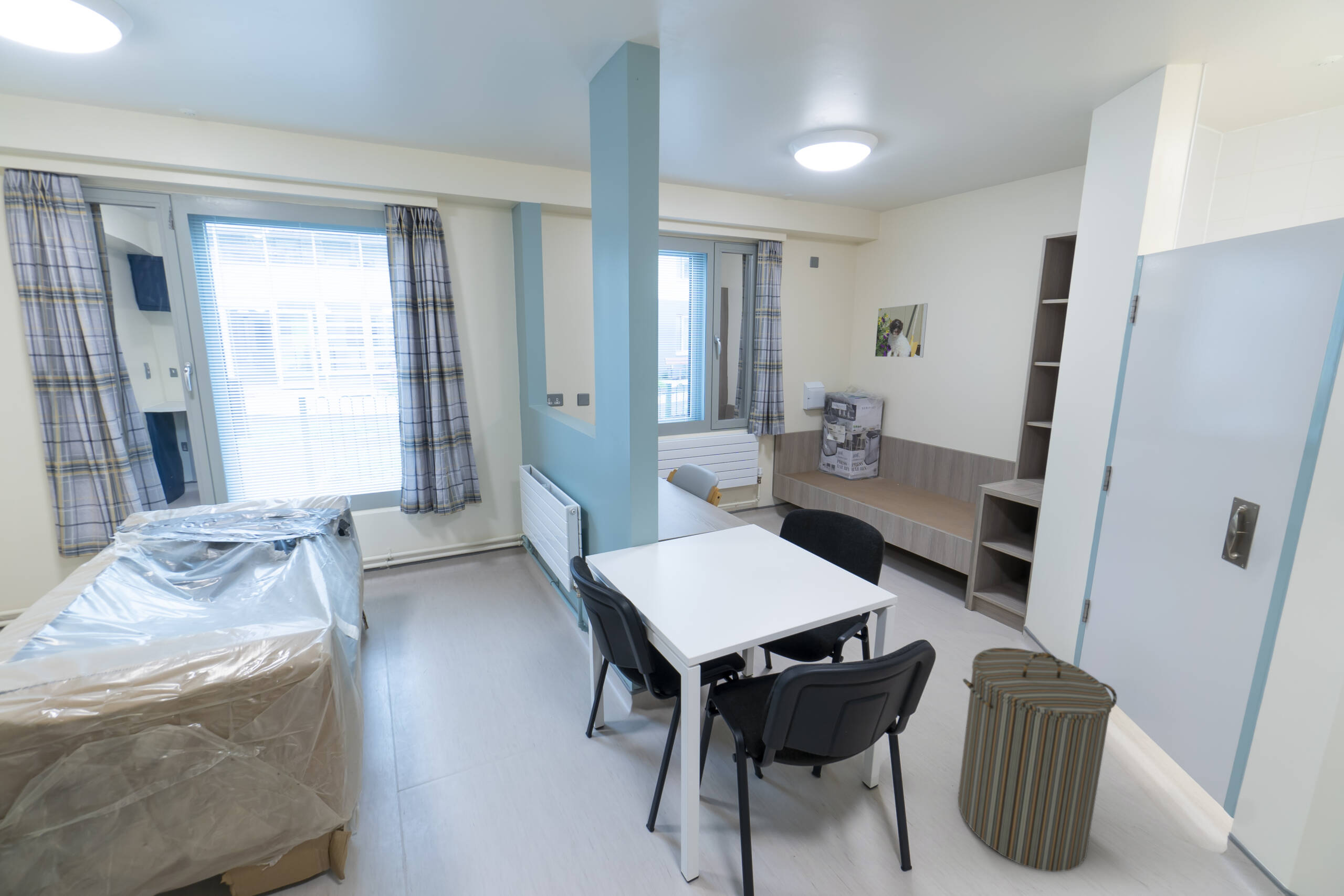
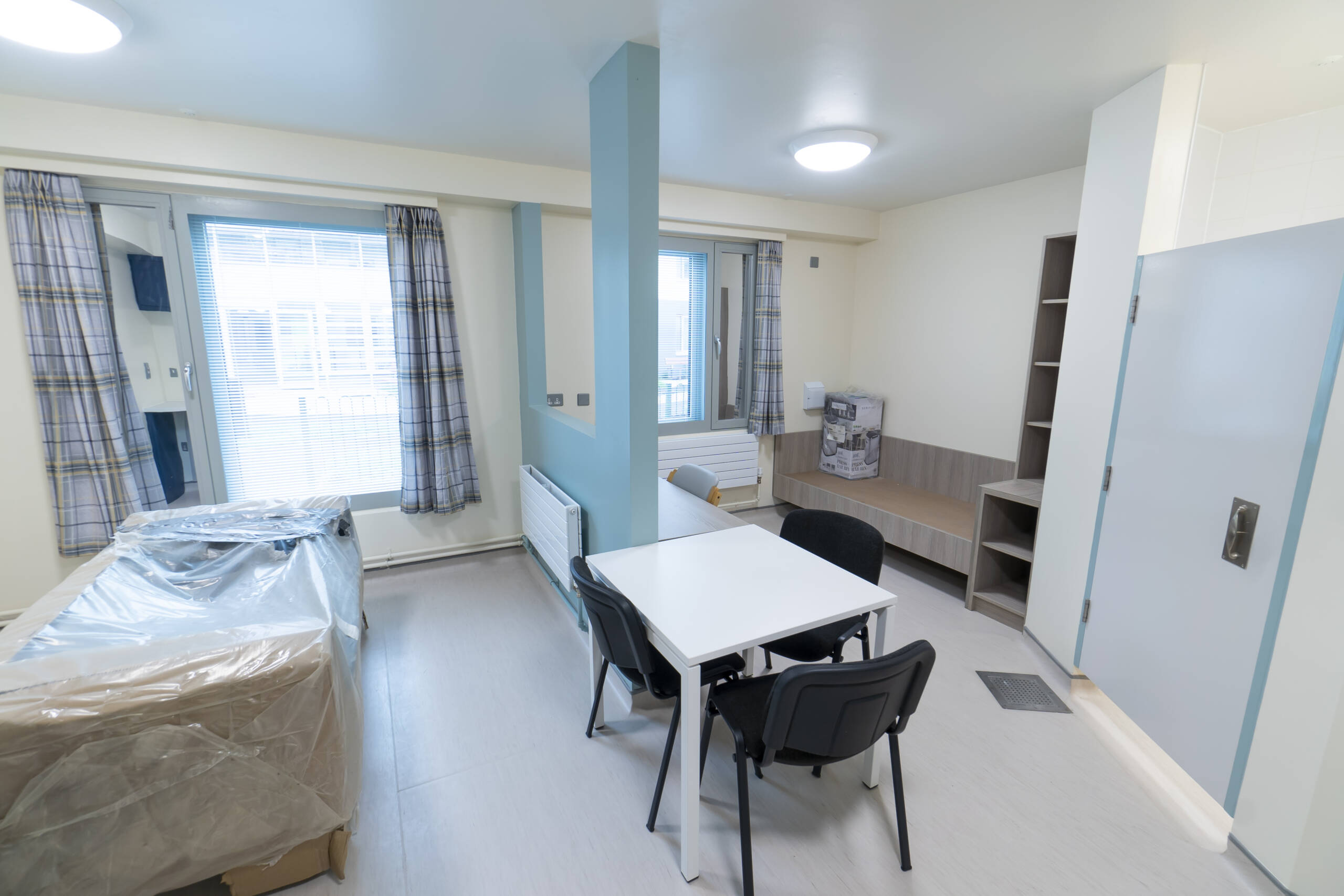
- laundry hamper (1030, 740)
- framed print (899, 331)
